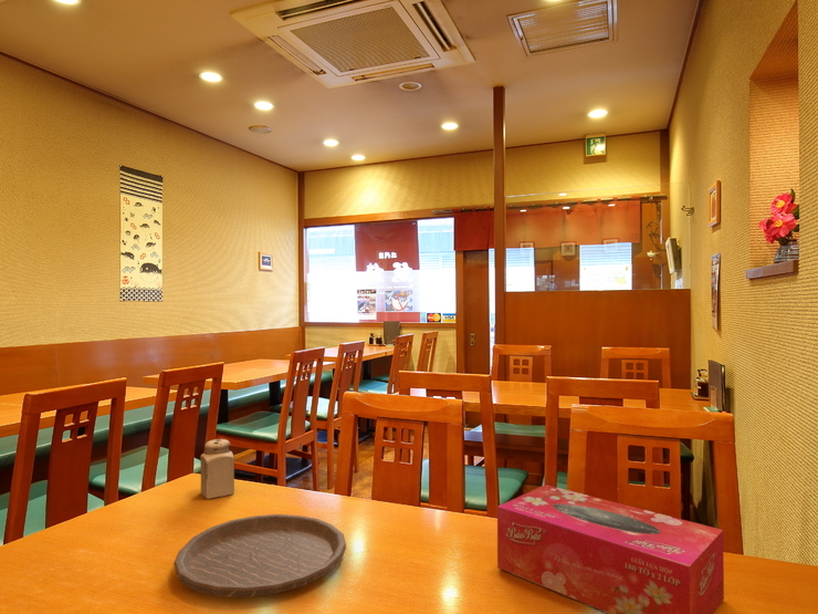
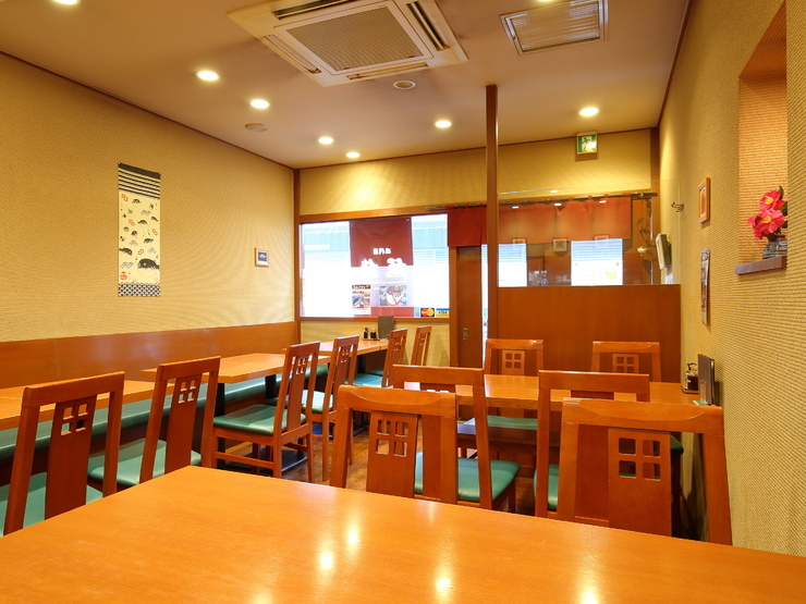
- tissue box (604, 550)
- salt shaker (217, 466)
- plate (263, 552)
